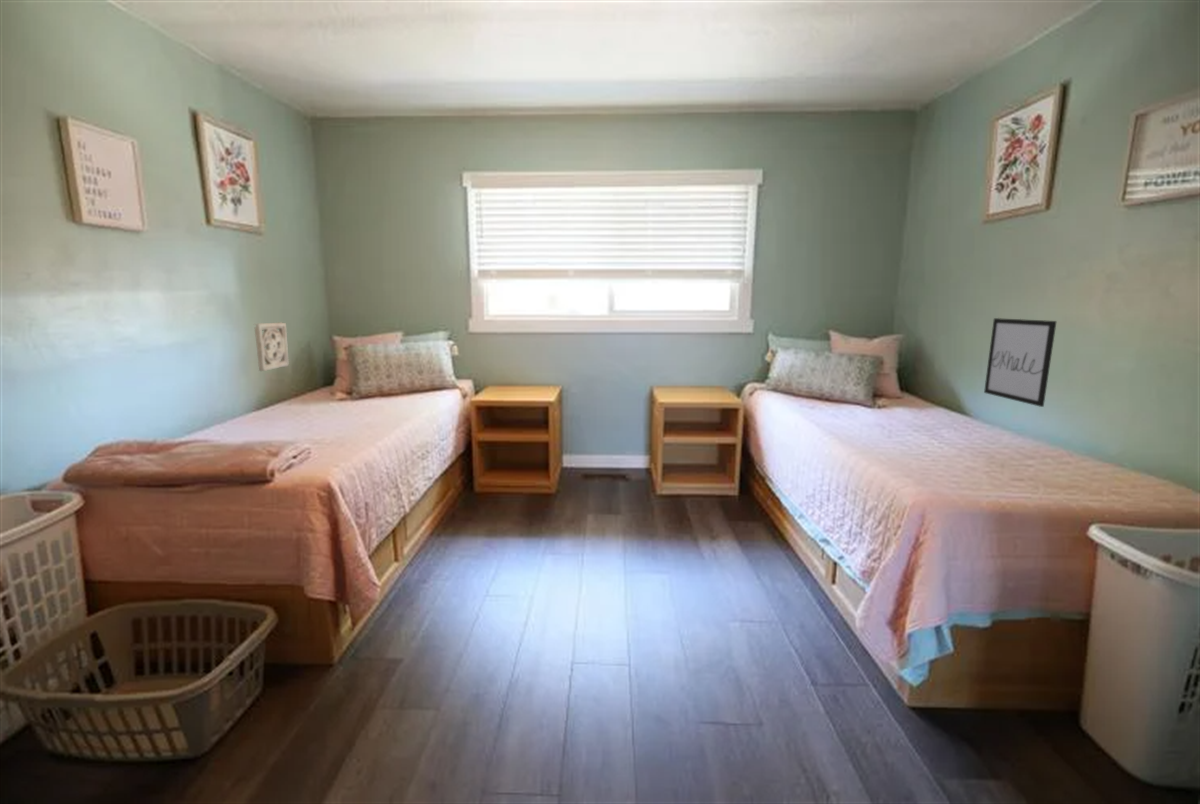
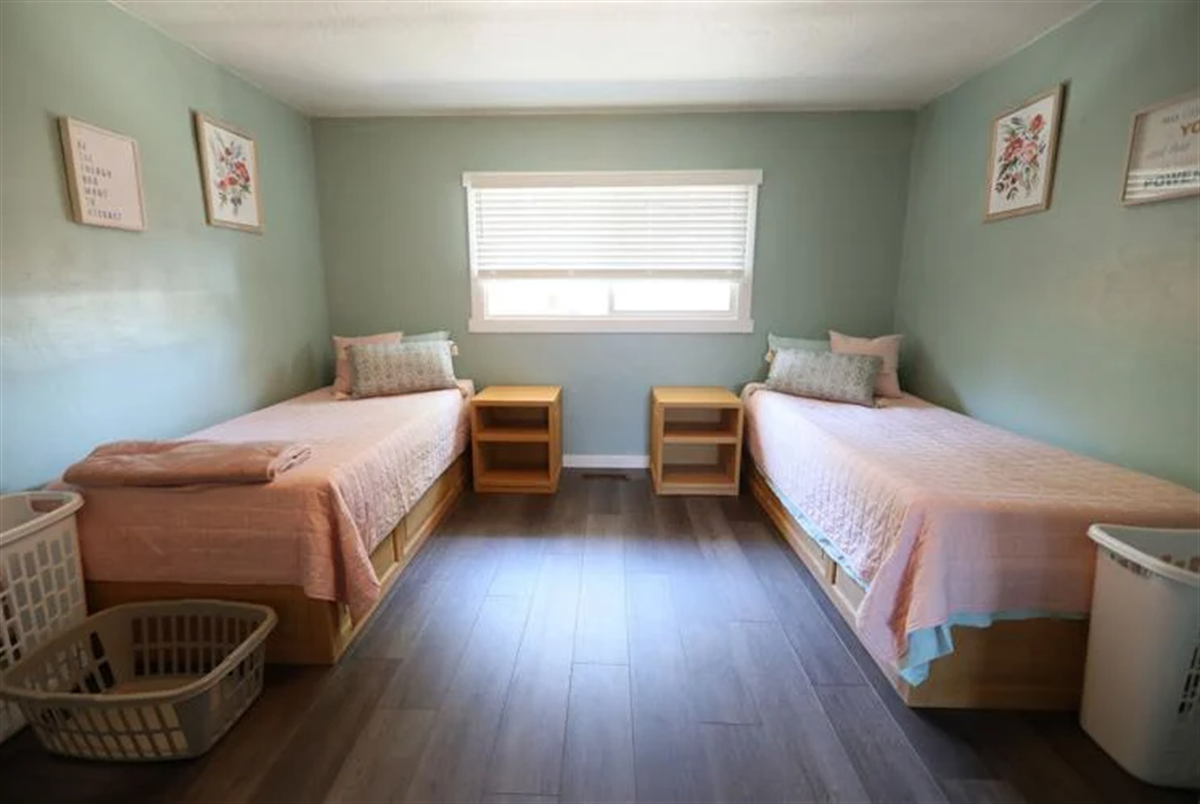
- wall ornament (272, 346)
- wall art (1017, 359)
